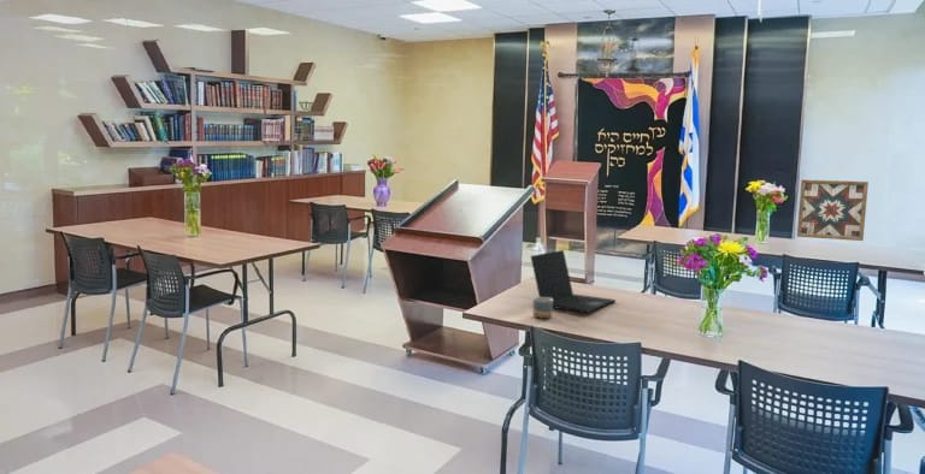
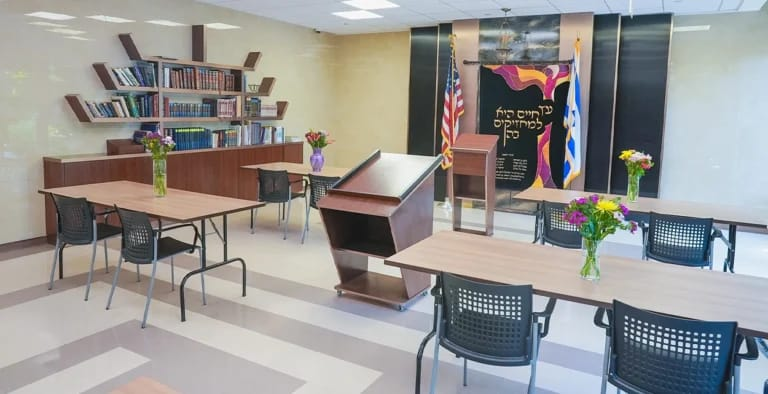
- laptop (570, 282)
- wall art (831, 209)
- mug (543, 307)
